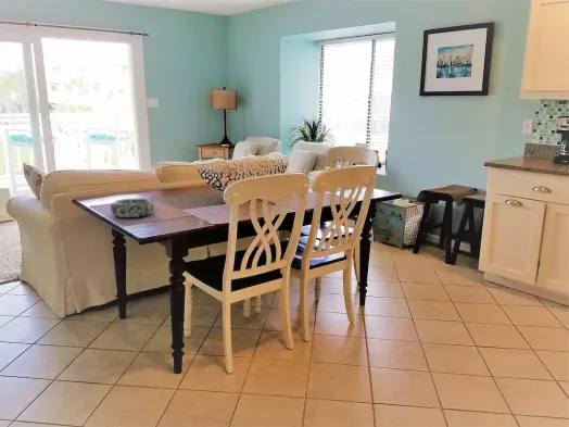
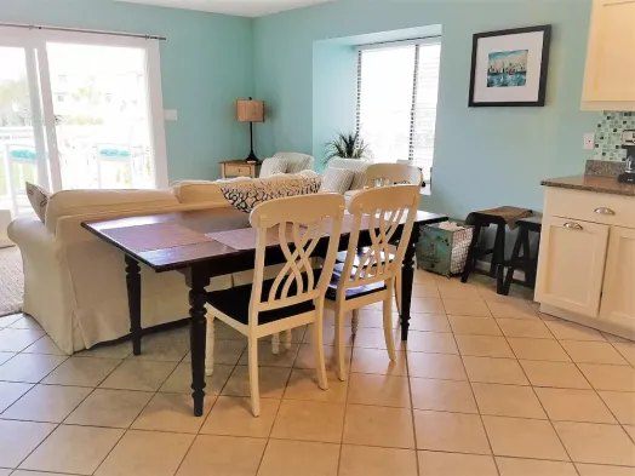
- decorative bowl (132, 208)
